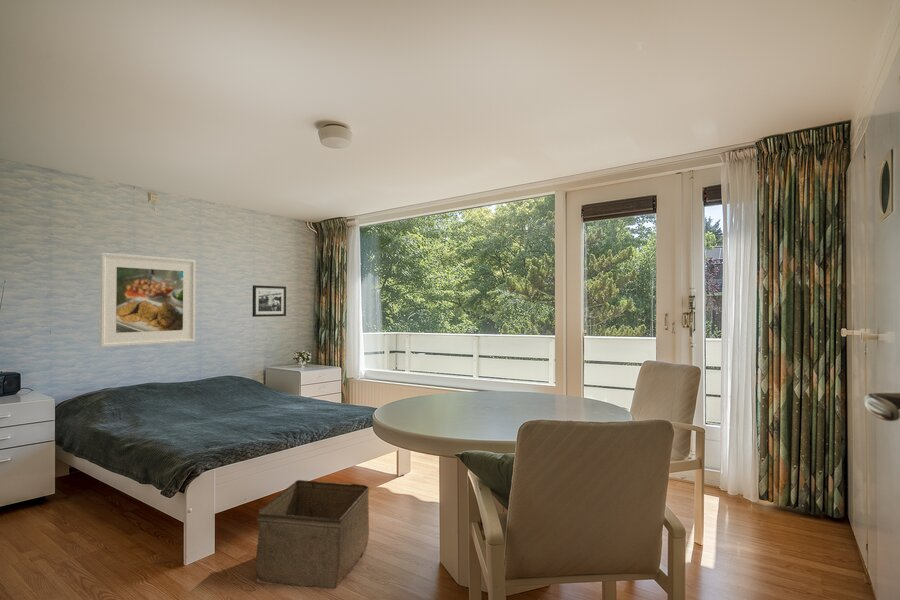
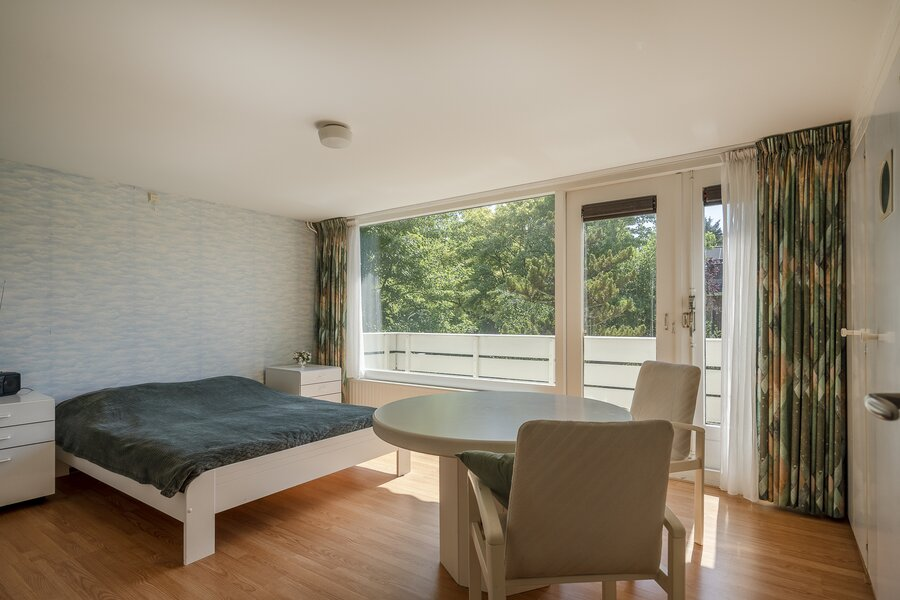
- picture frame (269, 301)
- storage bin (315, 529)
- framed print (151, 300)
